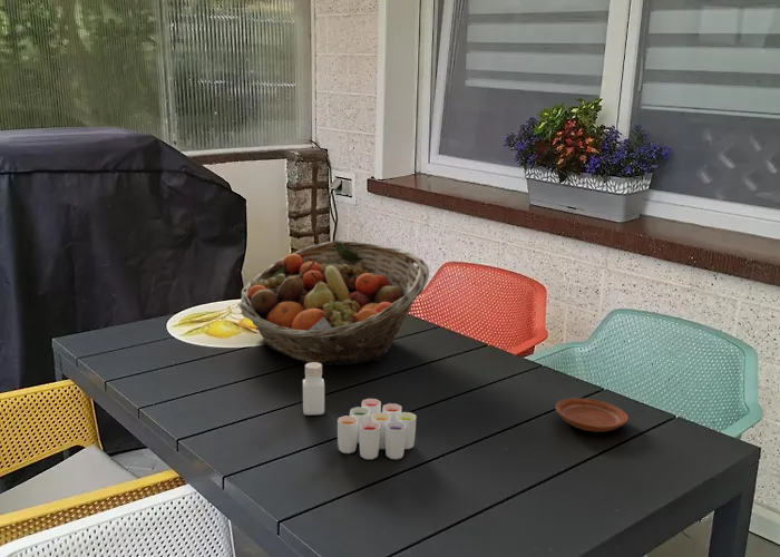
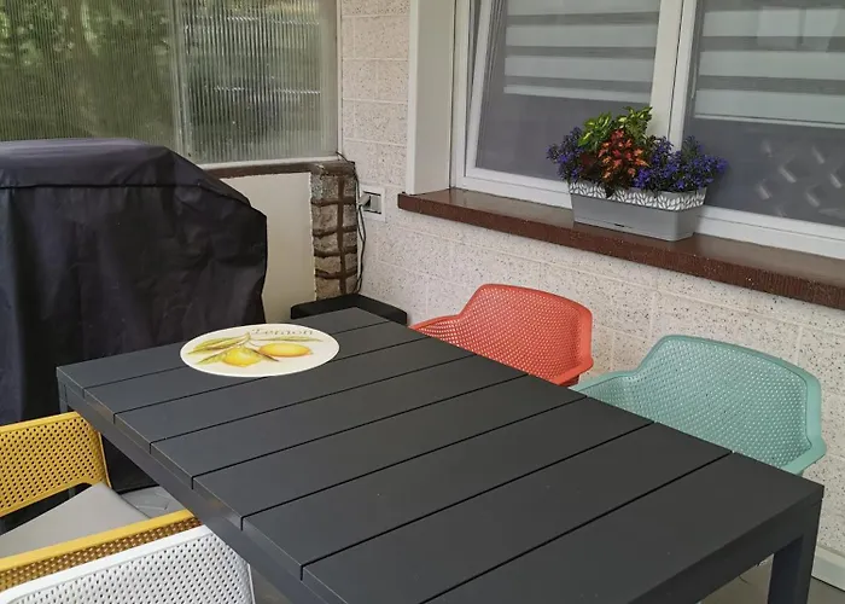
- plate (591, 418)
- pepper shaker (313, 388)
- drinking glass (379, 430)
- fruit basket (332, 299)
